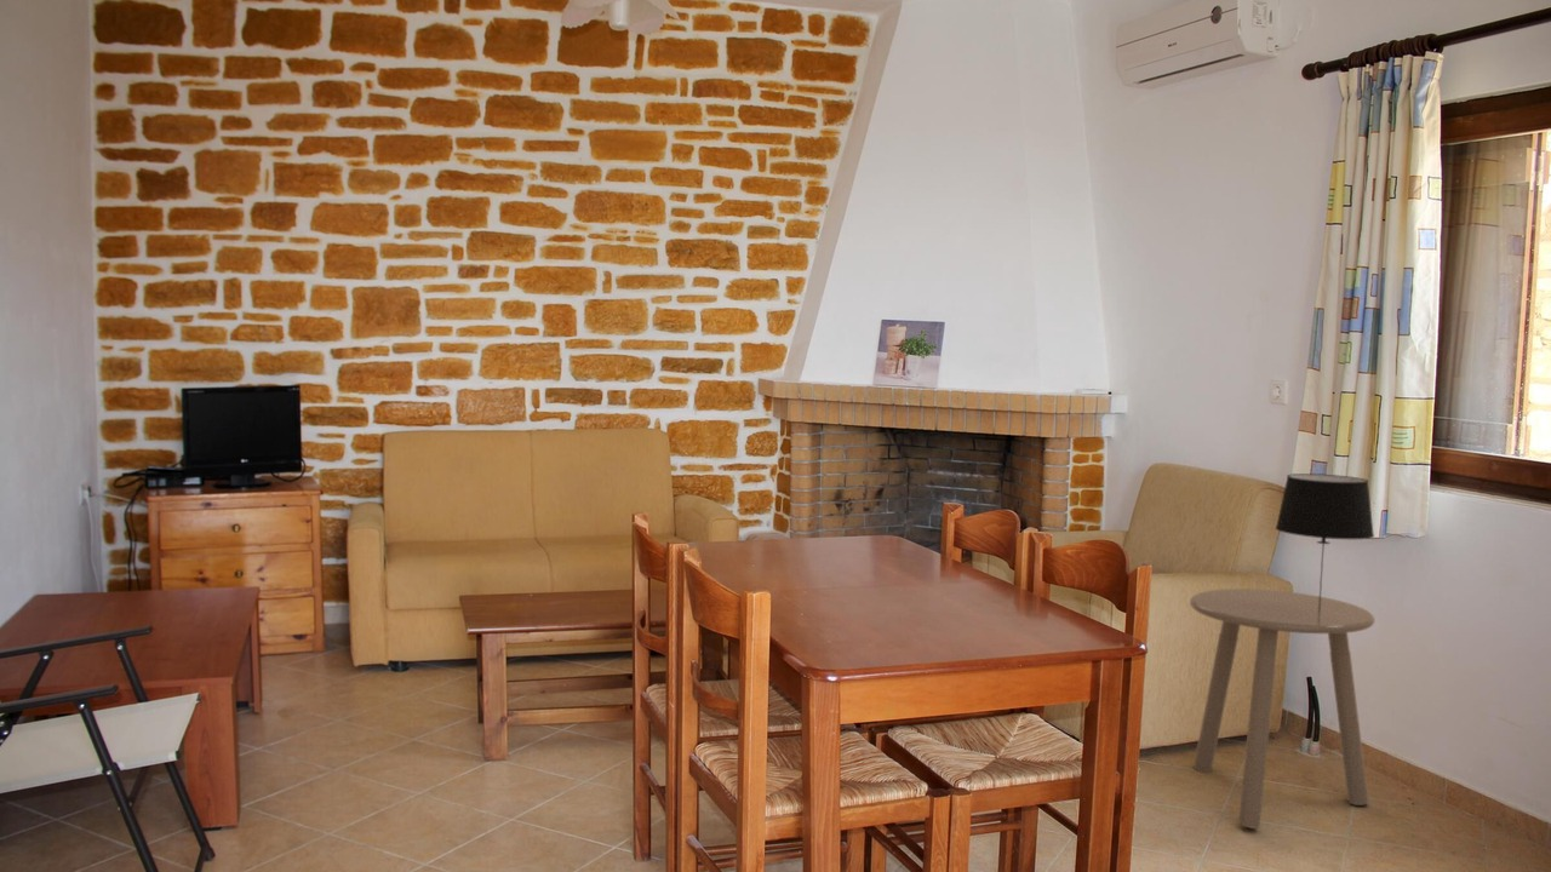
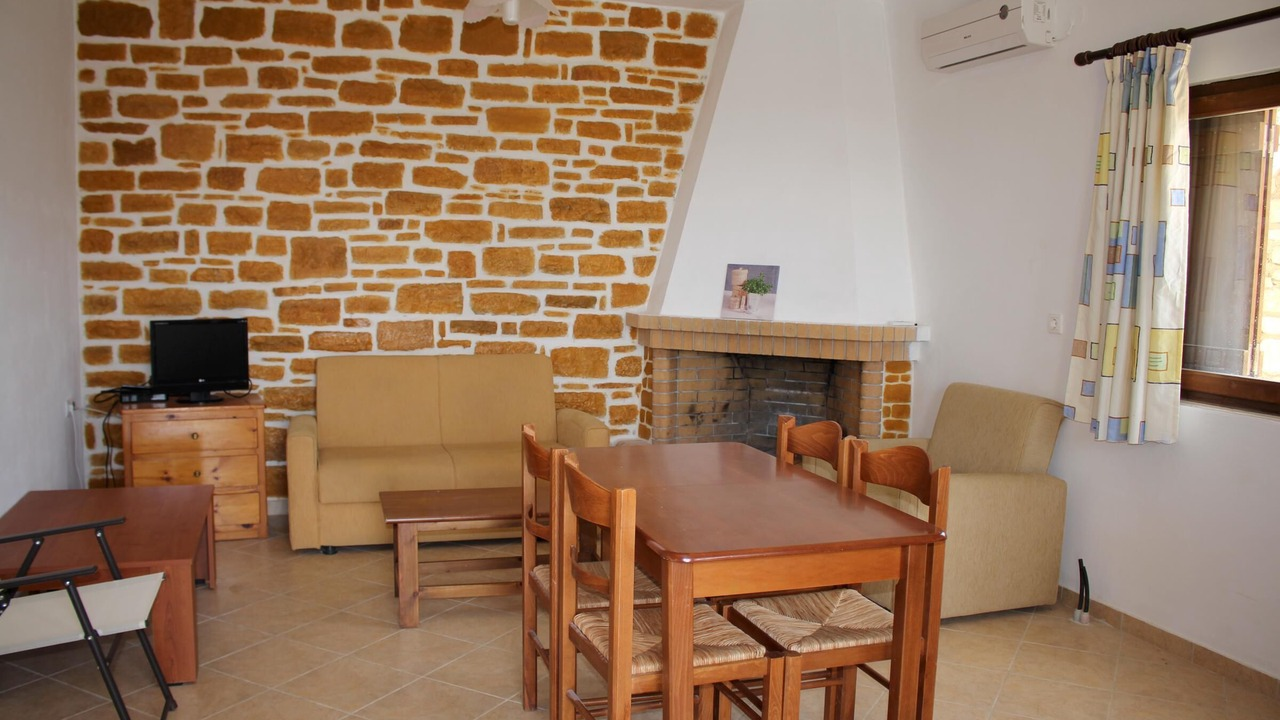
- side table (1270, 700)
- table lamp (1323, 544)
